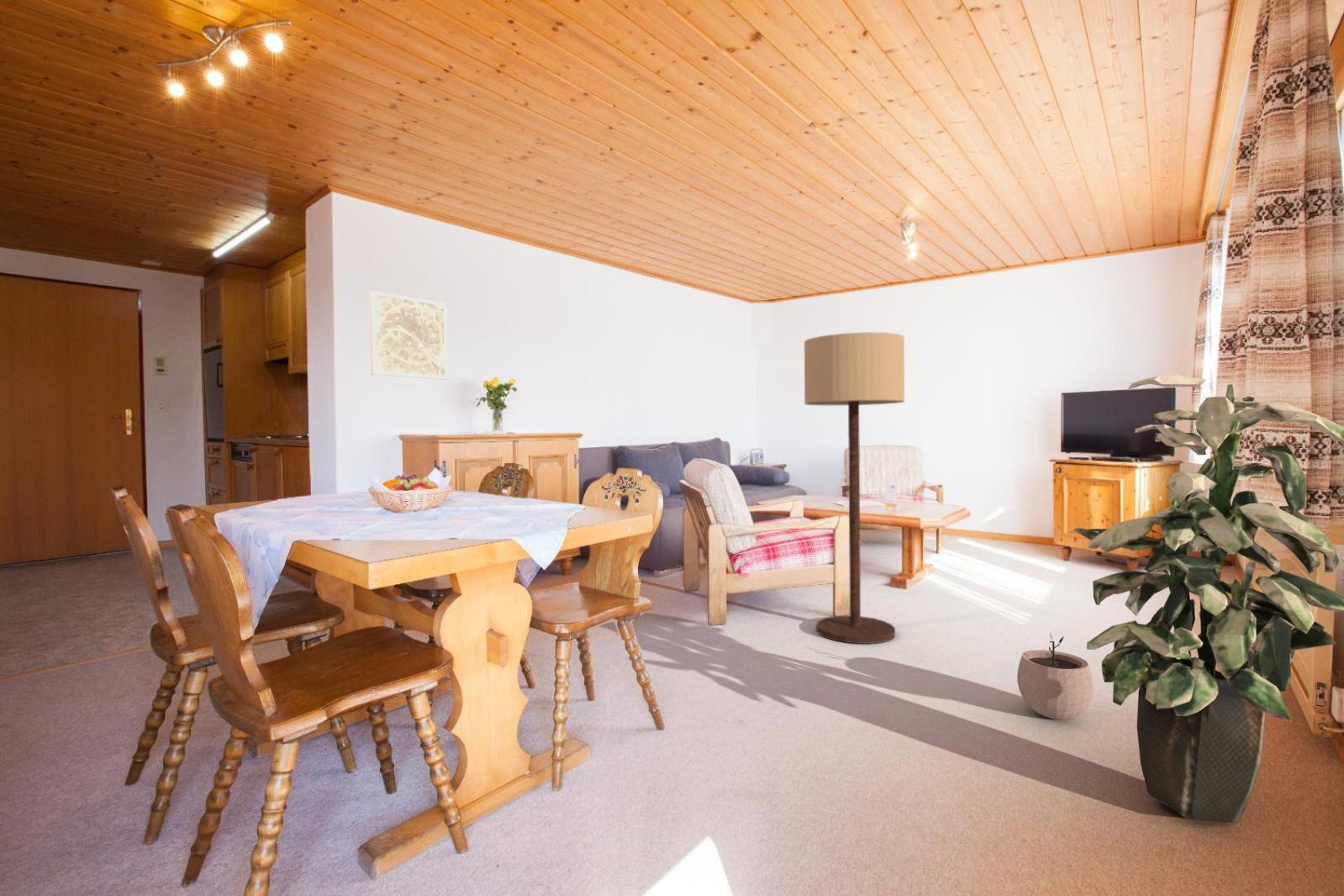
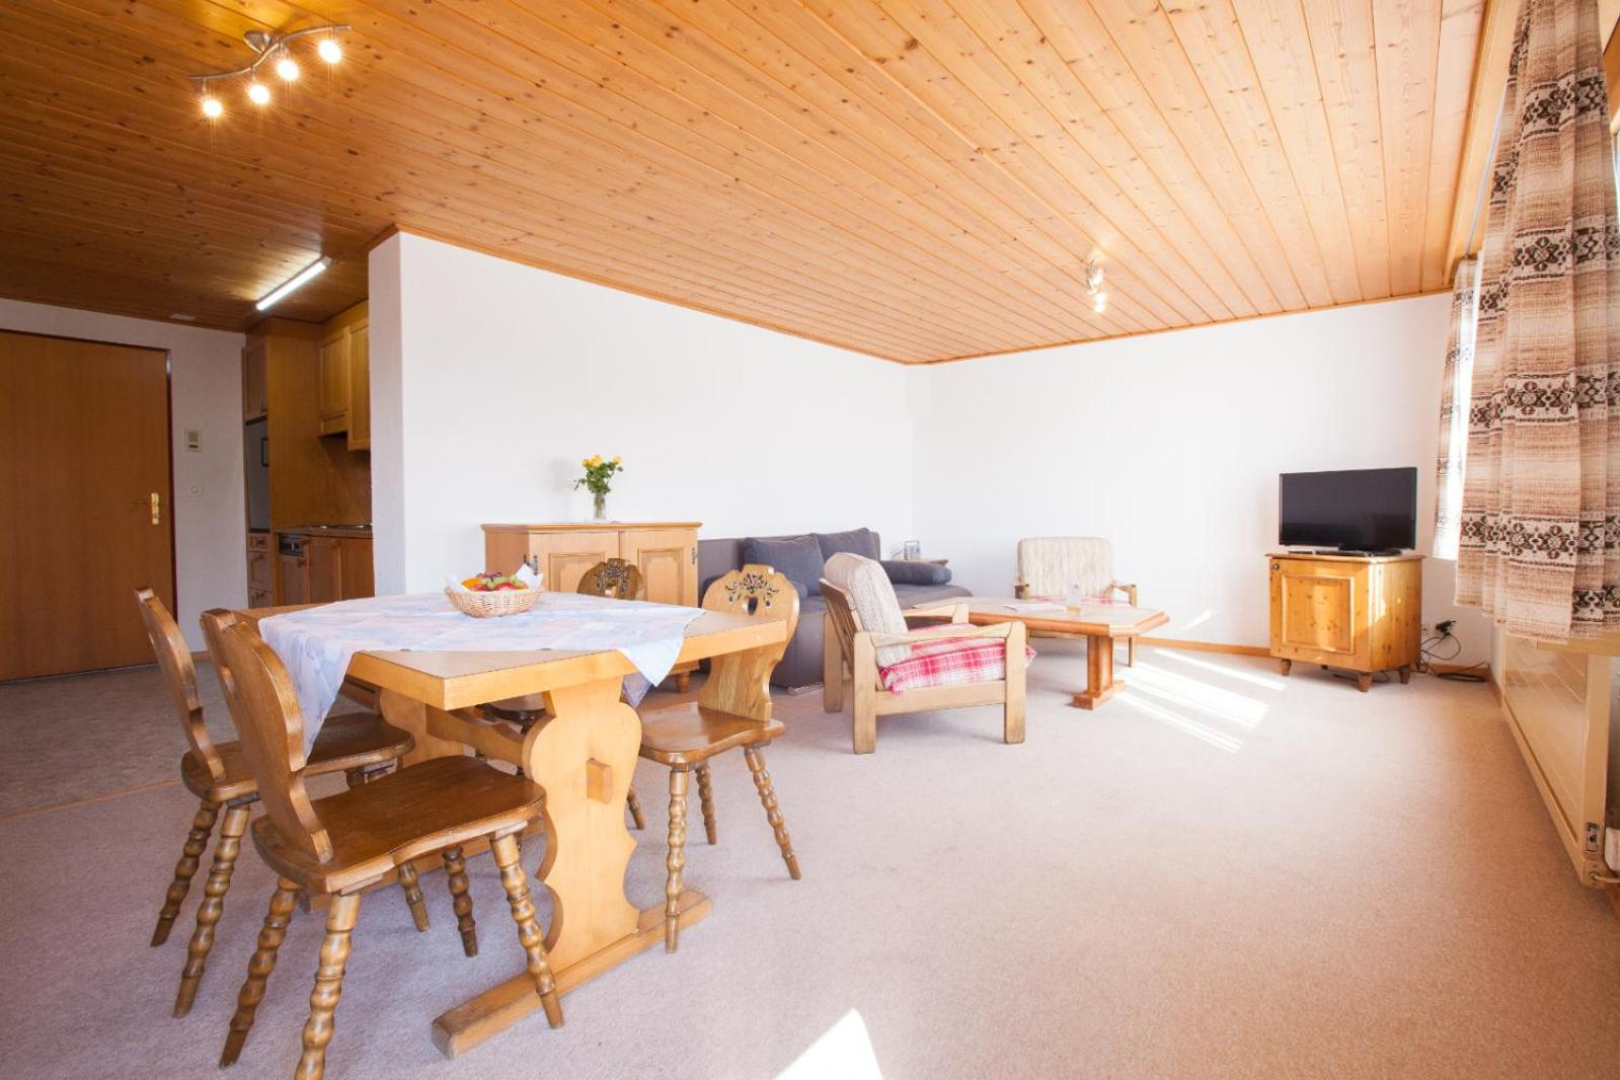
- plant pot (1054, 675)
- indoor plant (1196, 588)
- wall art (410, 337)
- floor lamp (854, 486)
